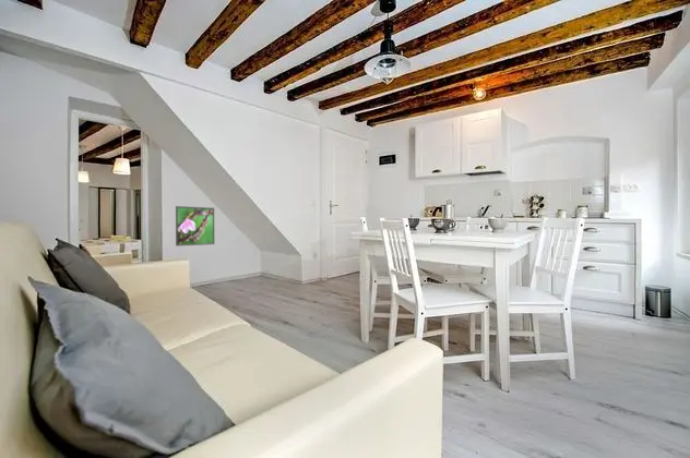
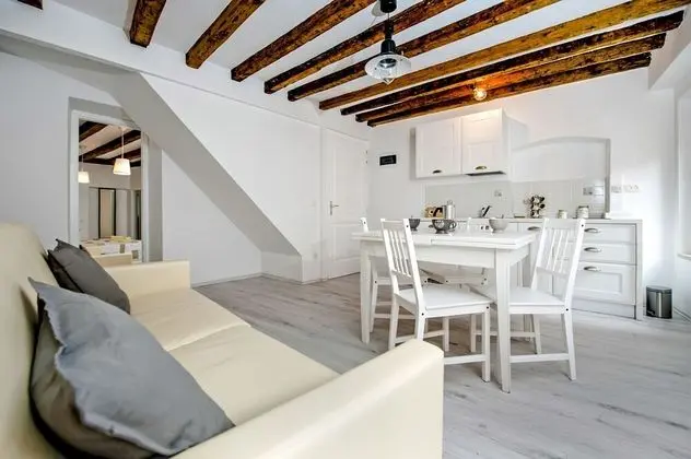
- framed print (195, 226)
